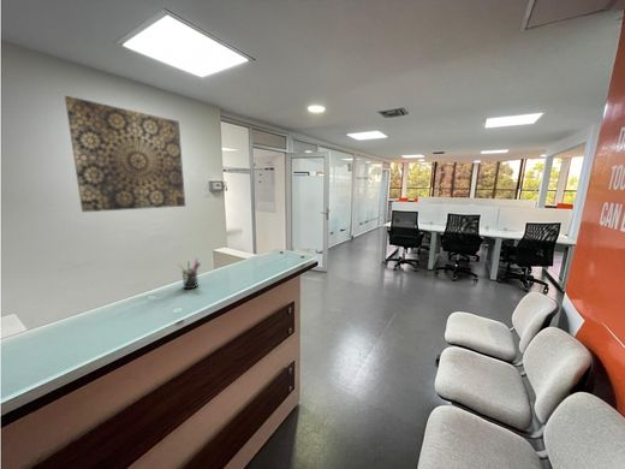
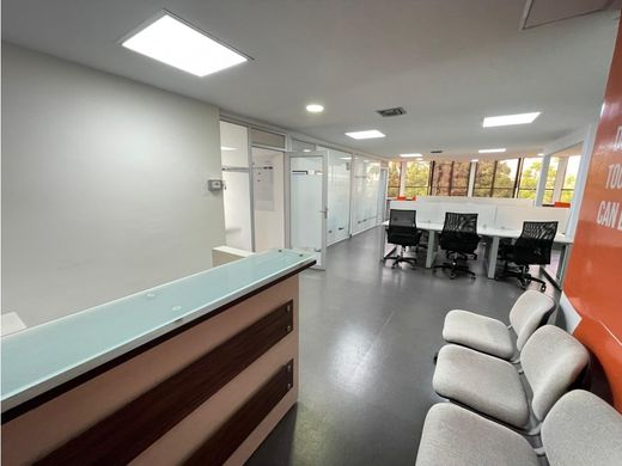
- wall art (136, 161)
- pen holder (191, 272)
